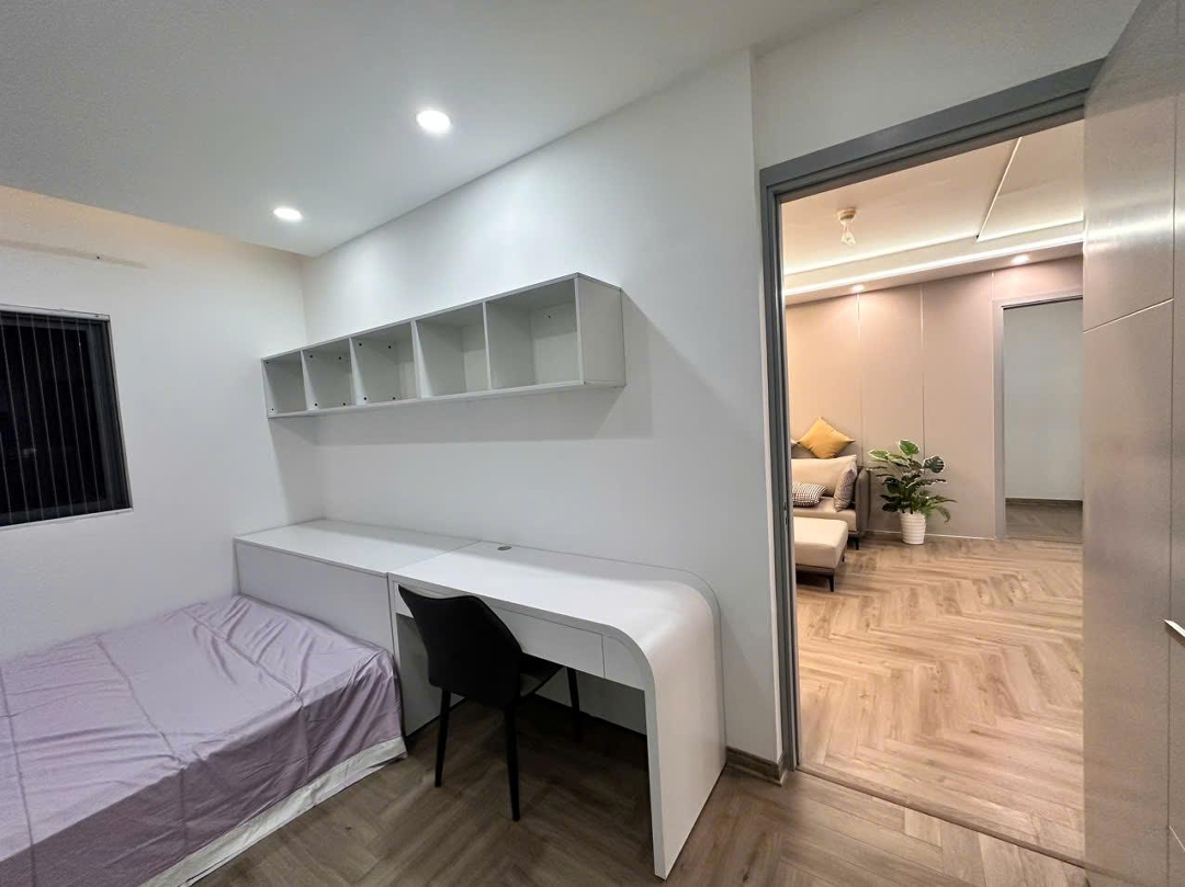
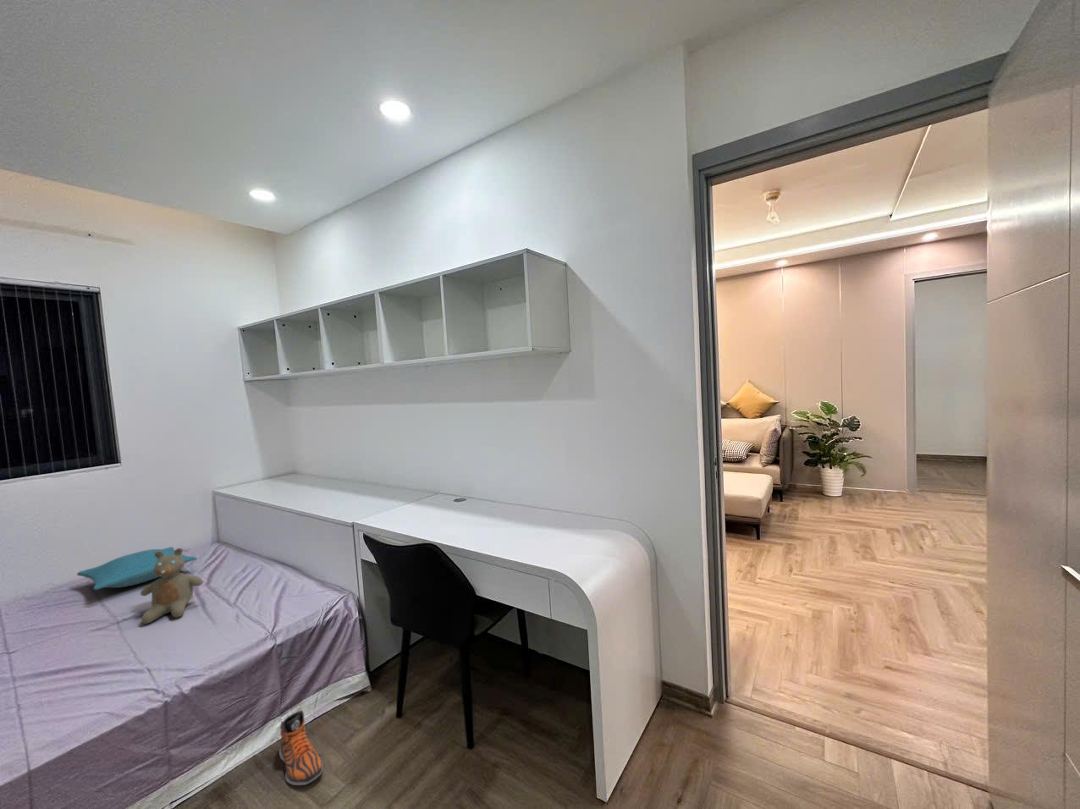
+ sneaker (296, 744)
+ pillow (138, 567)
+ teddy bear (167, 582)
